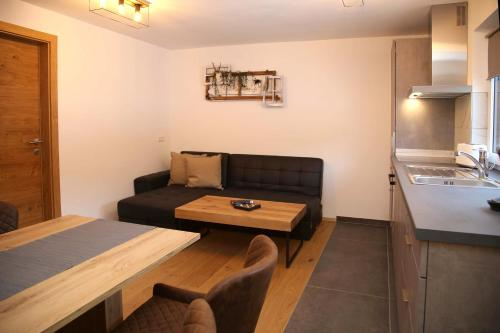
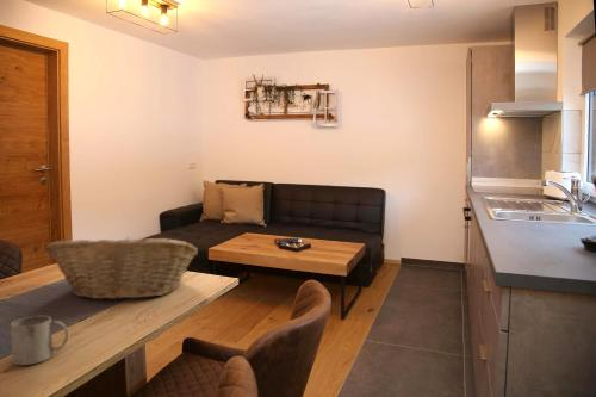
+ fruit basket (124, 261)
+ mug (39, 337)
